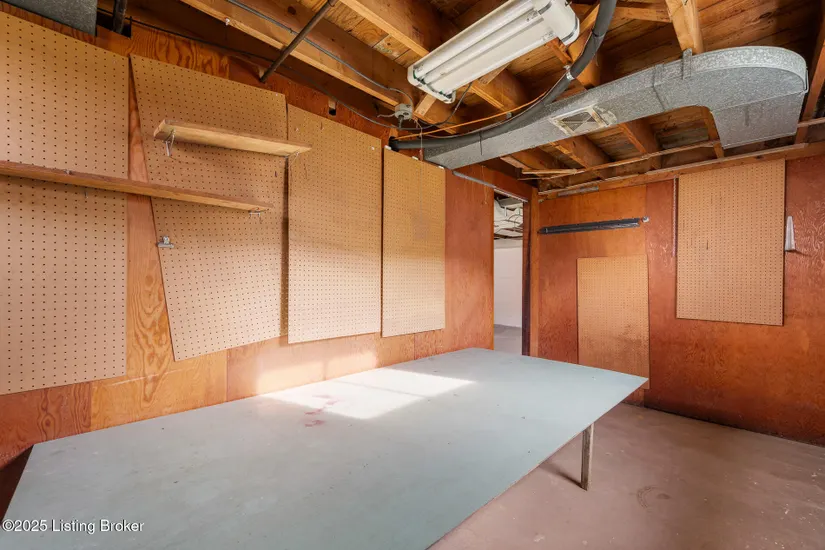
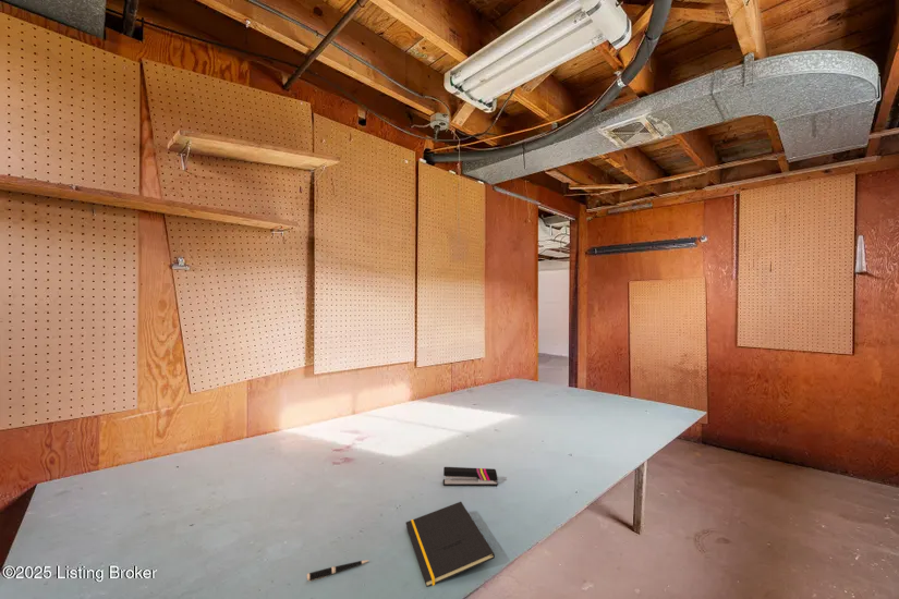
+ pen (339, 567)
+ stapler (470, 476)
+ notepad (446, 538)
